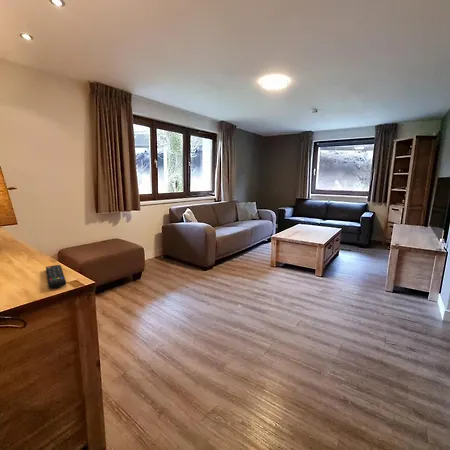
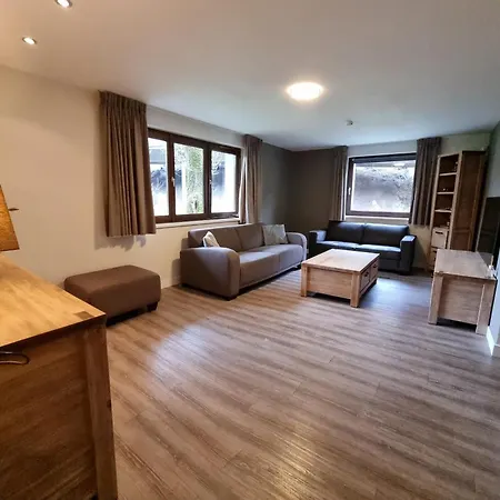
- remote control (55, 275)
